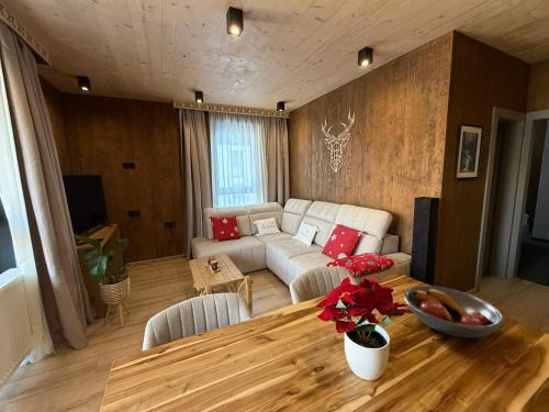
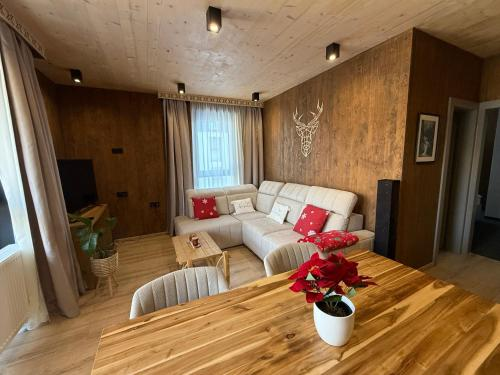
- fruit bowl (448, 311)
